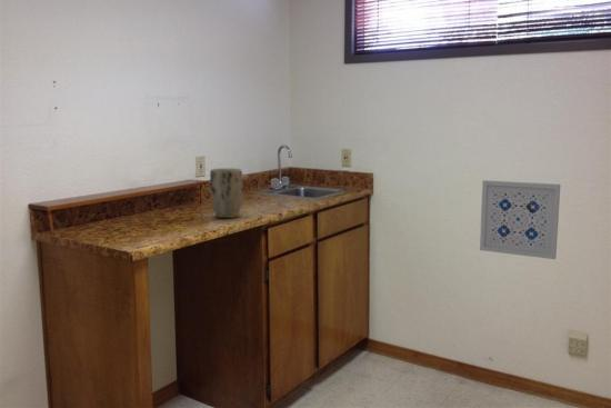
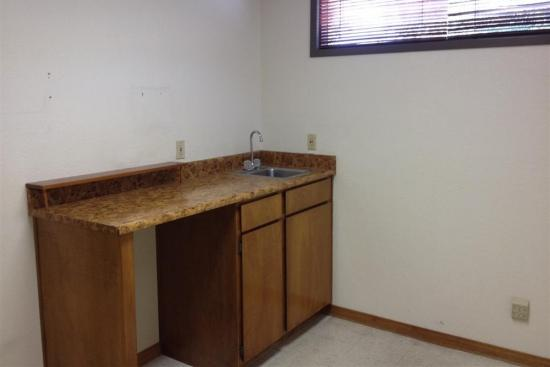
- wall art (518, 218)
- plant pot (226, 192)
